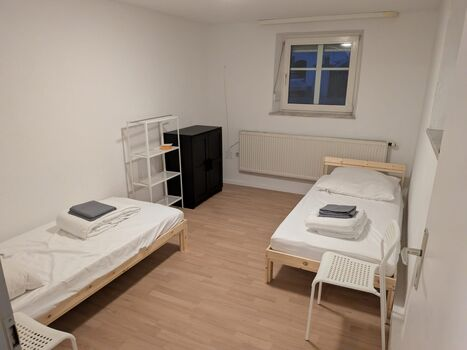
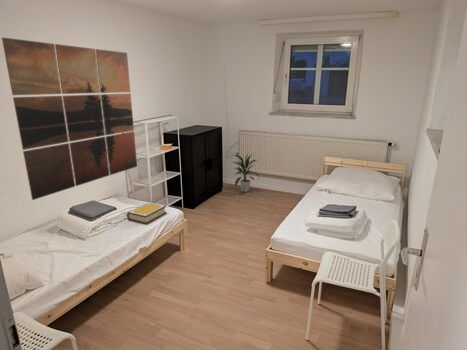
+ wall art (85, 117)
+ book (147, 212)
+ indoor plant (244, 171)
